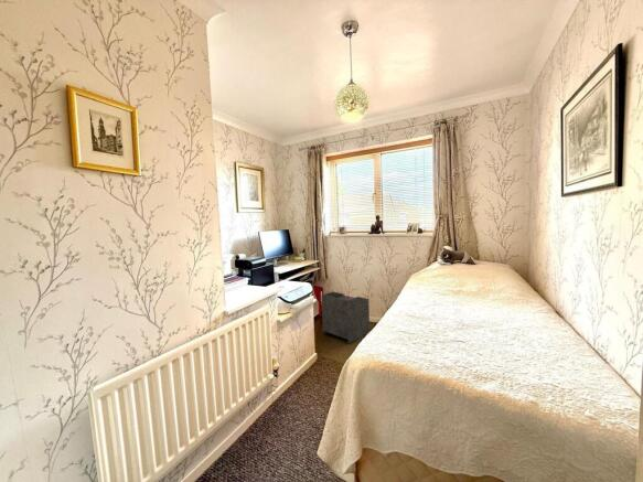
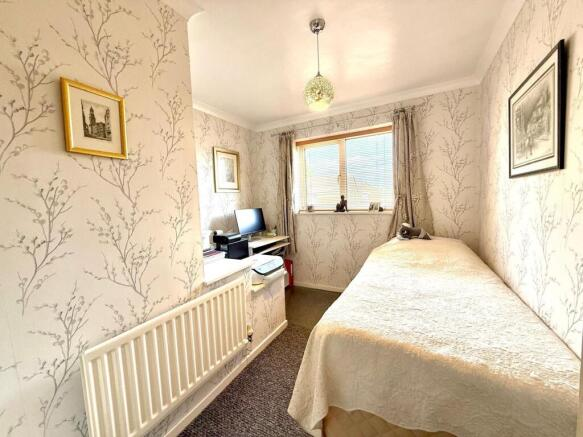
- waste basket (345, 313)
